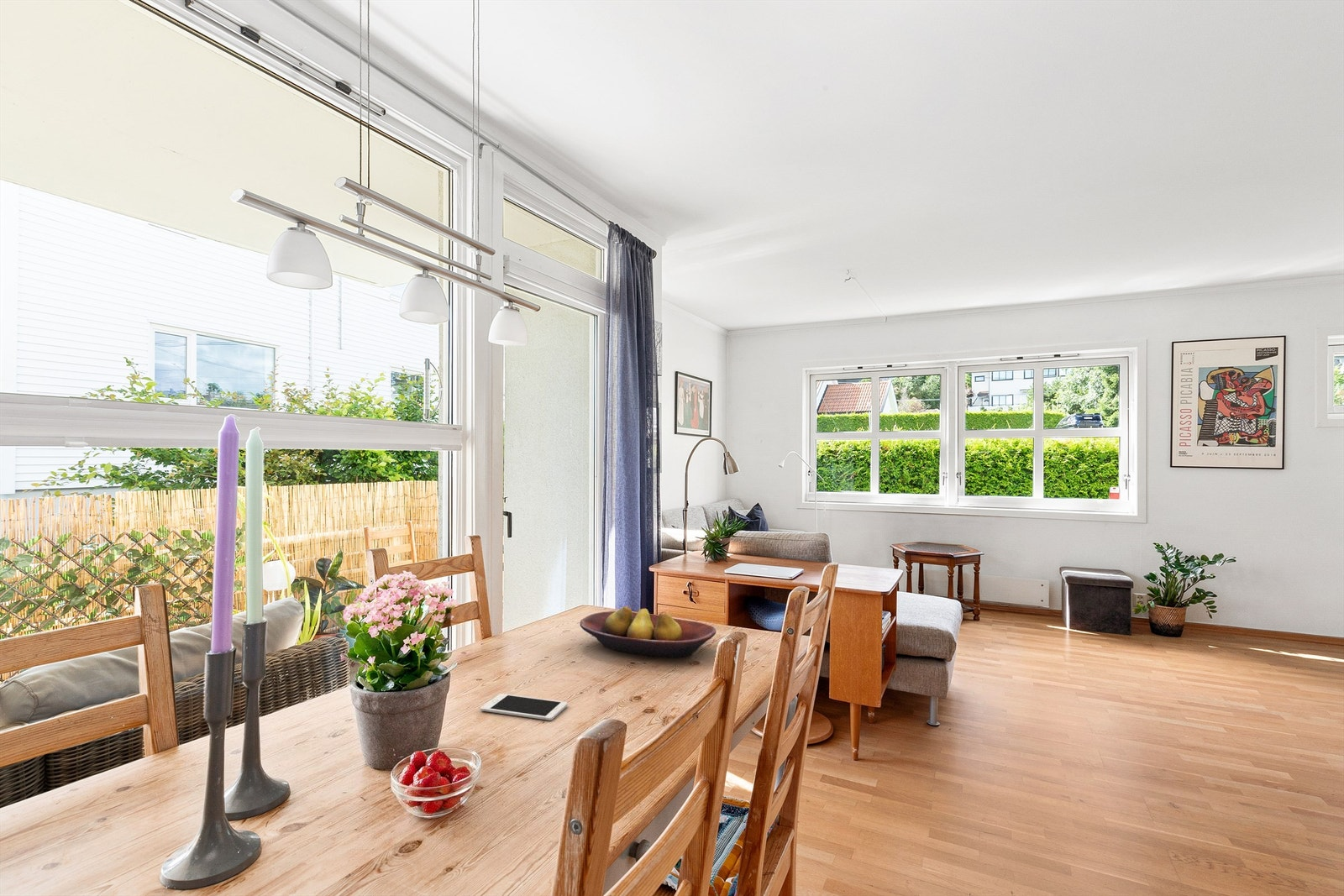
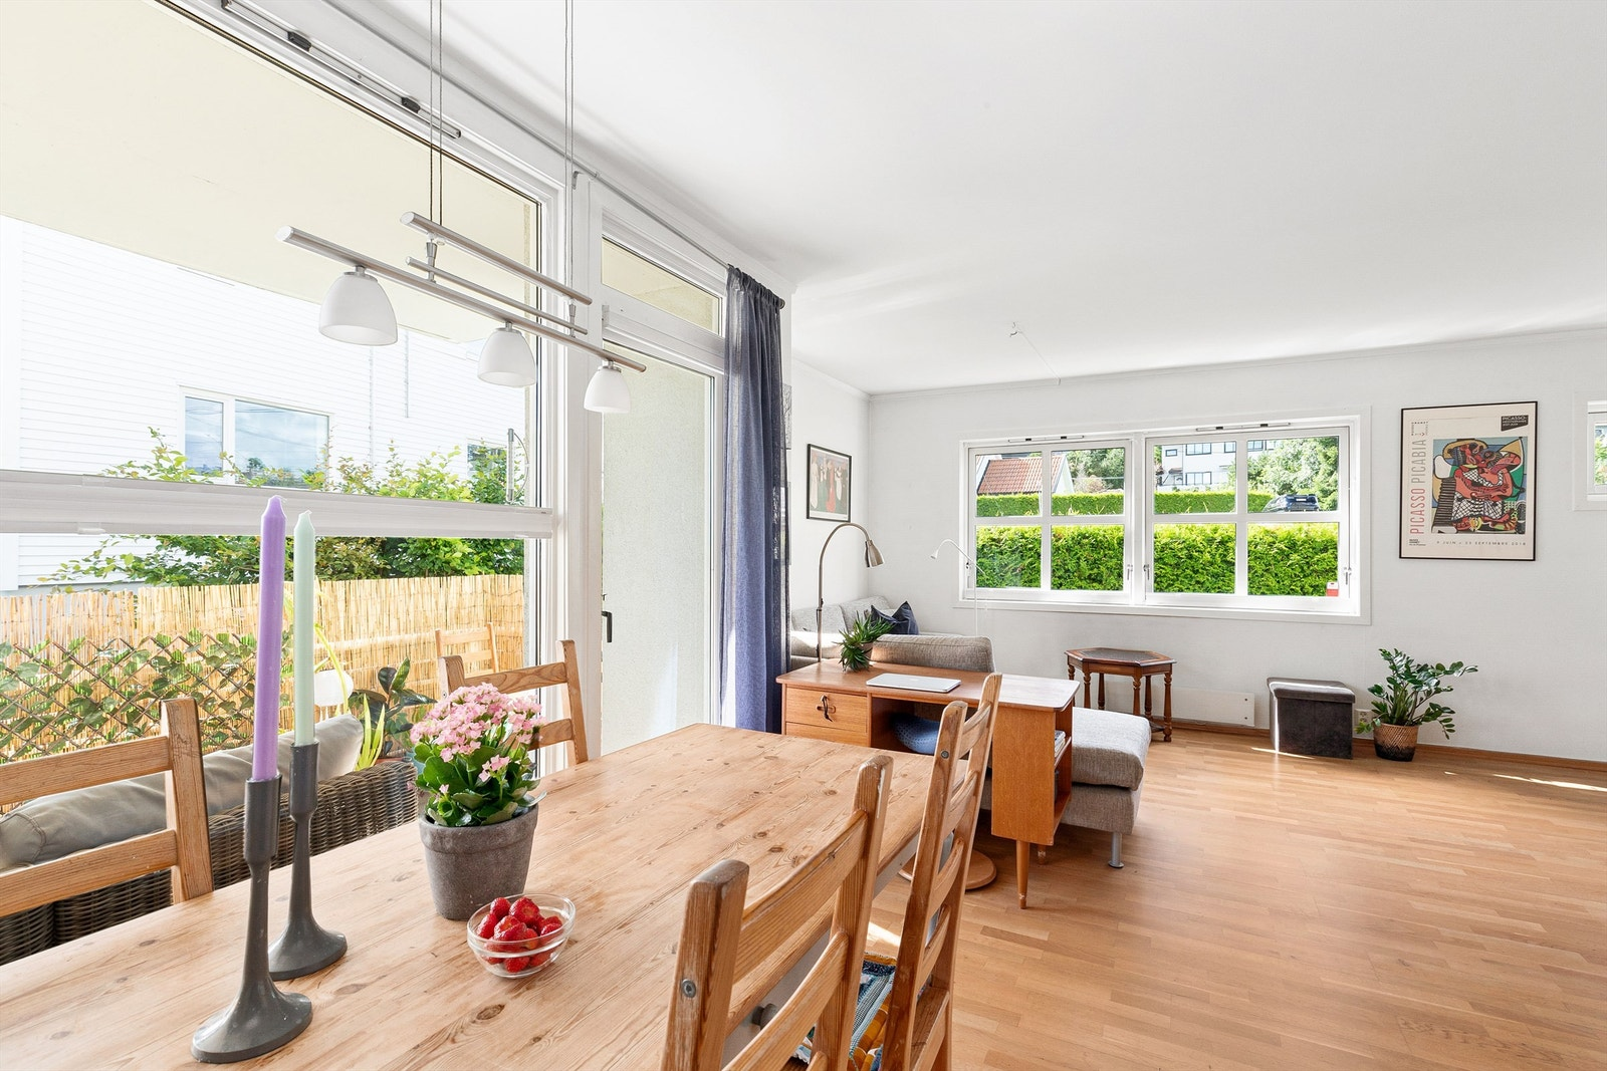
- fruit bowl (646, 627)
- cell phone (524, 706)
